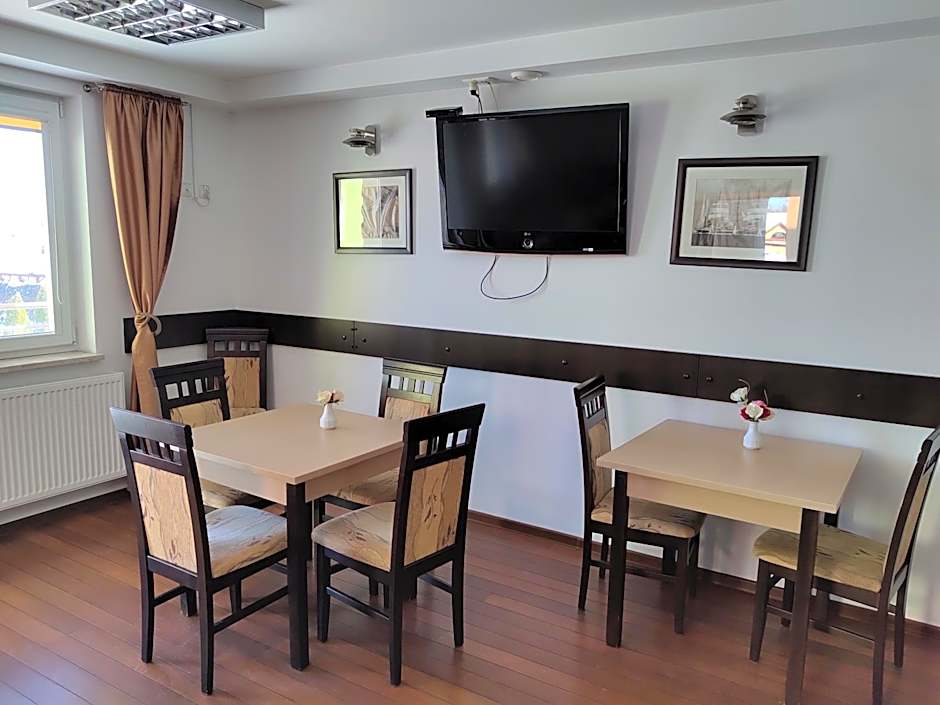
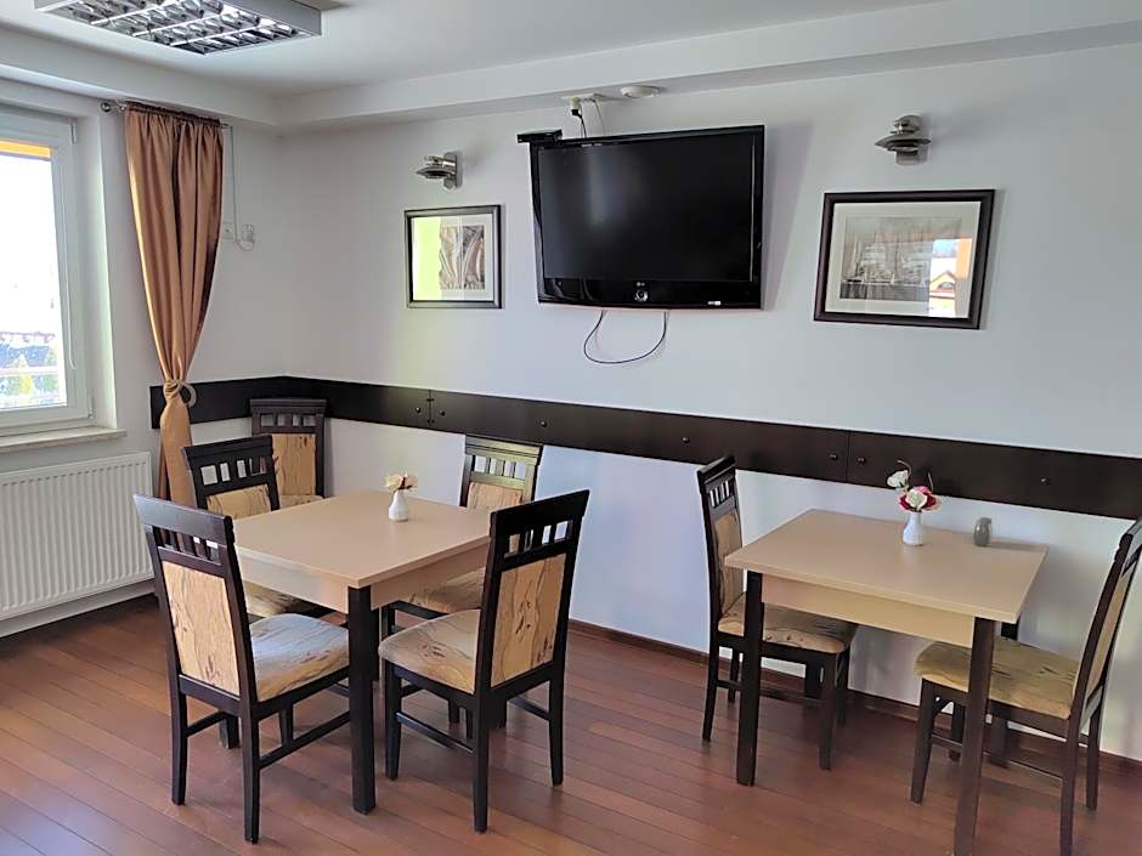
+ salt and pepper shaker (983, 531)
